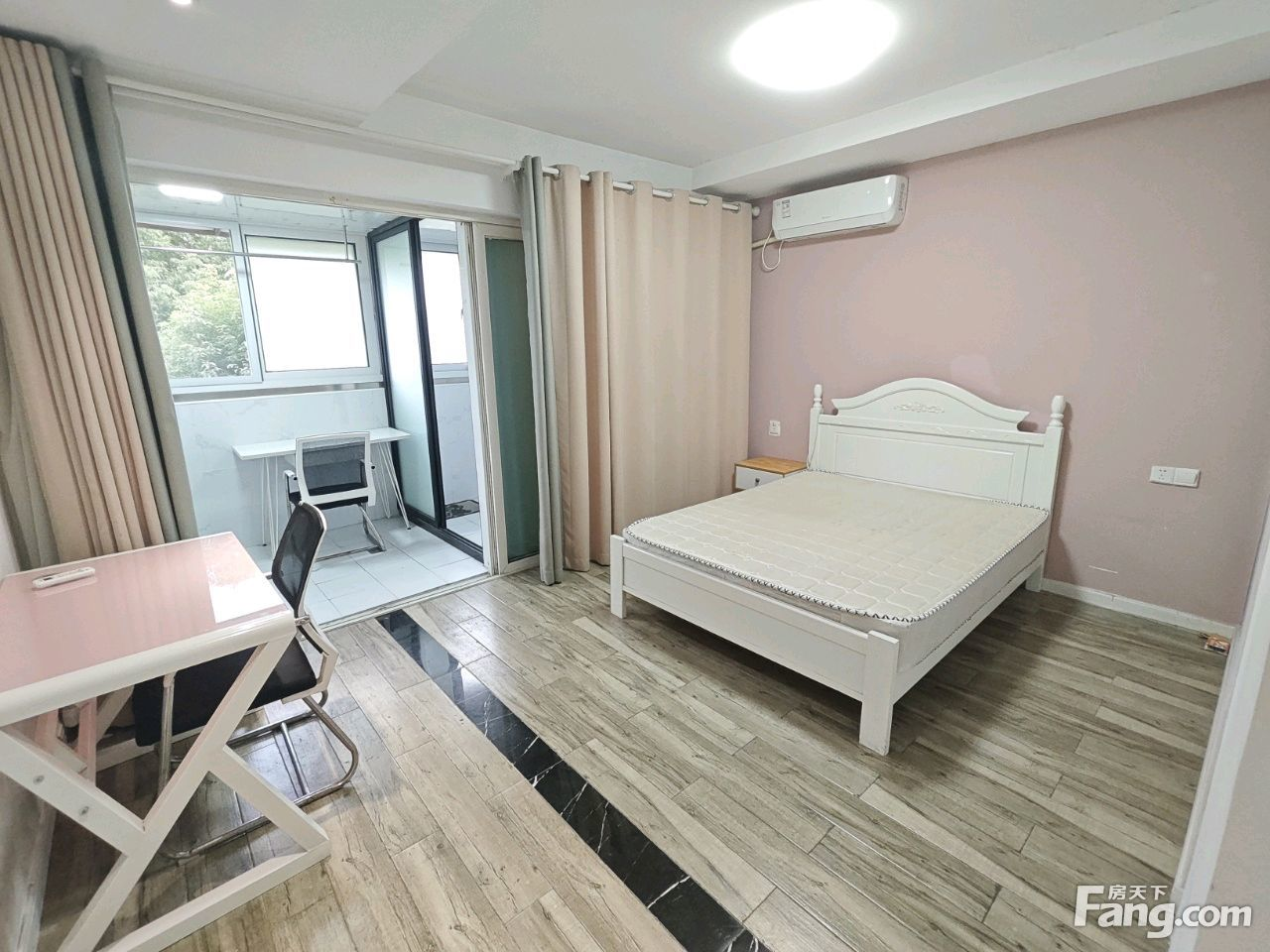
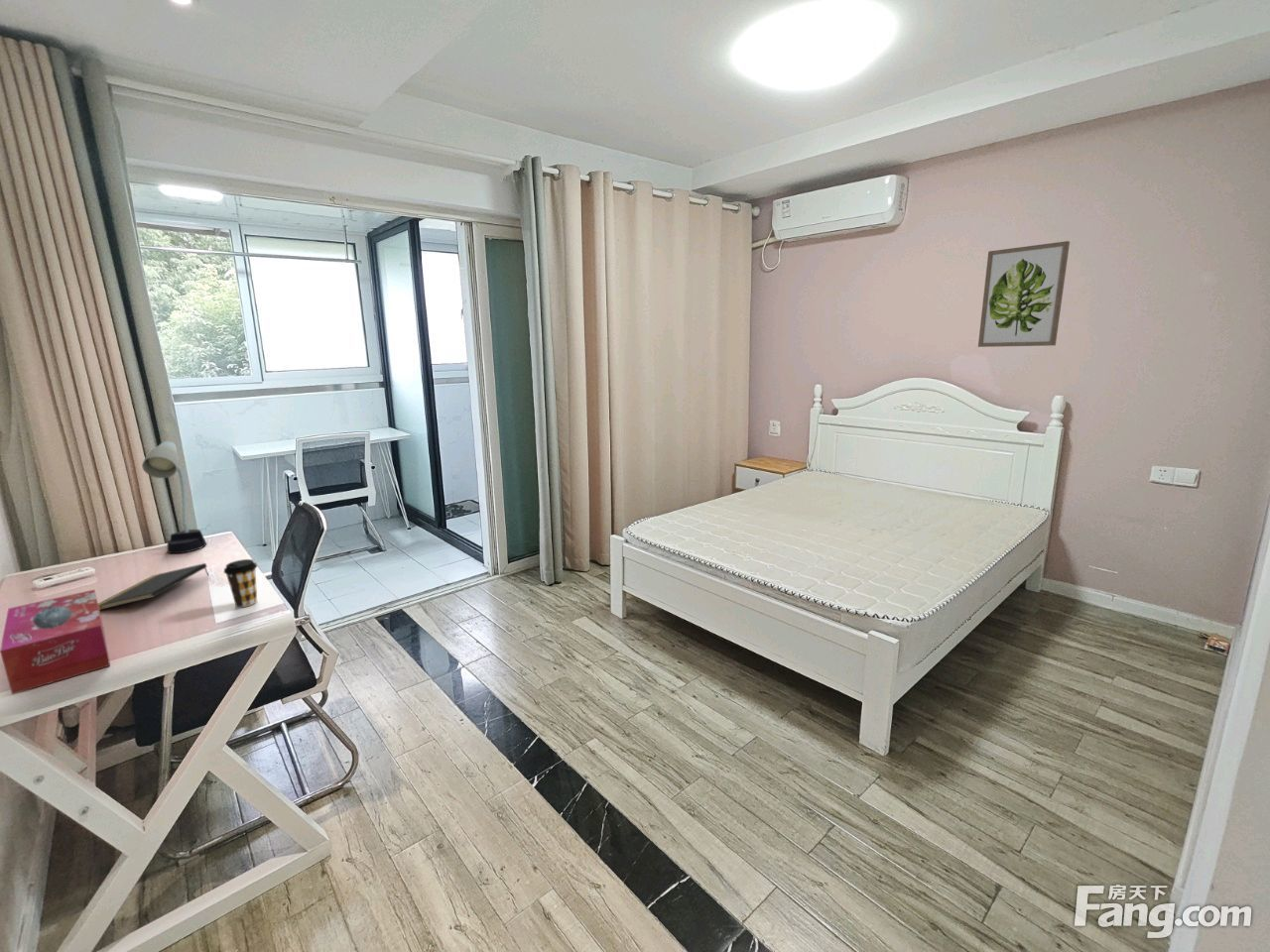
+ coffee cup (243, 583)
+ tissue box (58, 636)
+ notepad (153, 585)
+ desk lamp (182, 496)
+ wall art (1021, 297)
